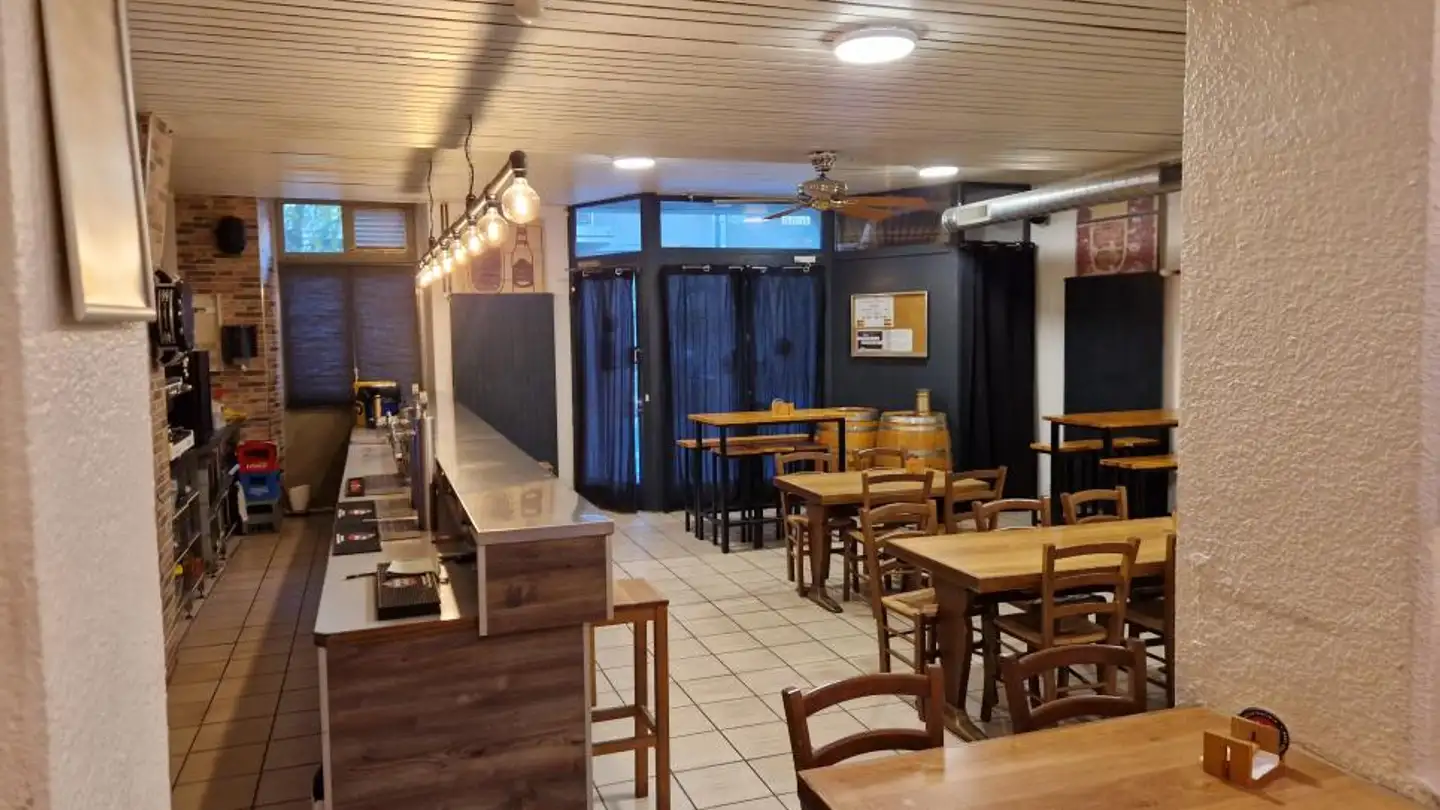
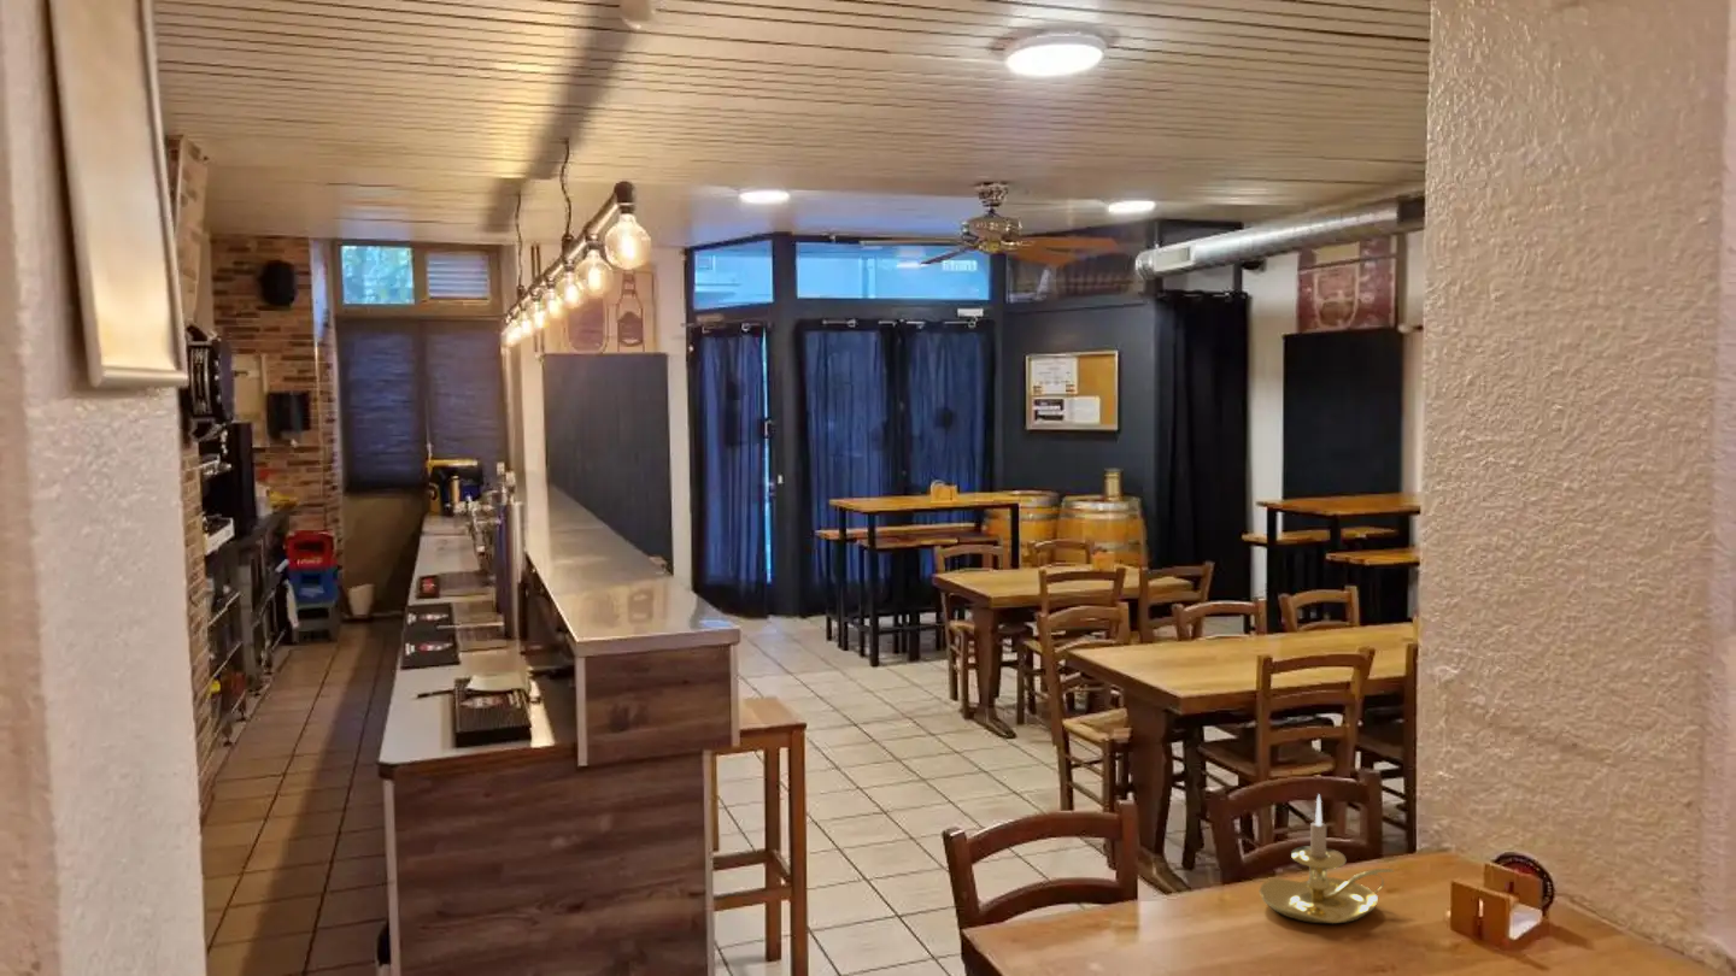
+ candle holder (1327, 851)
